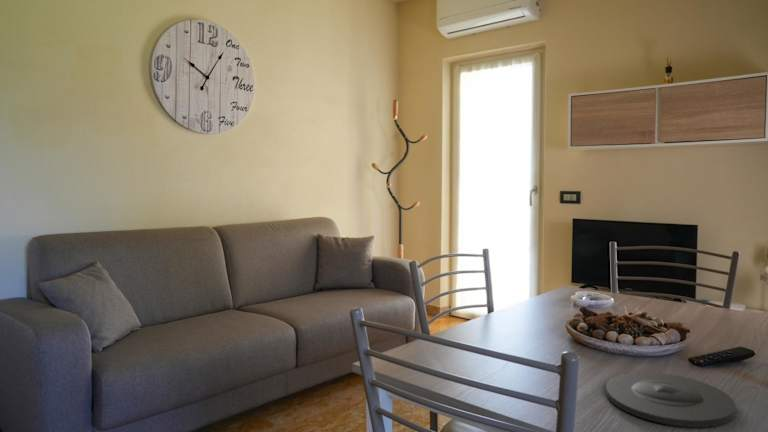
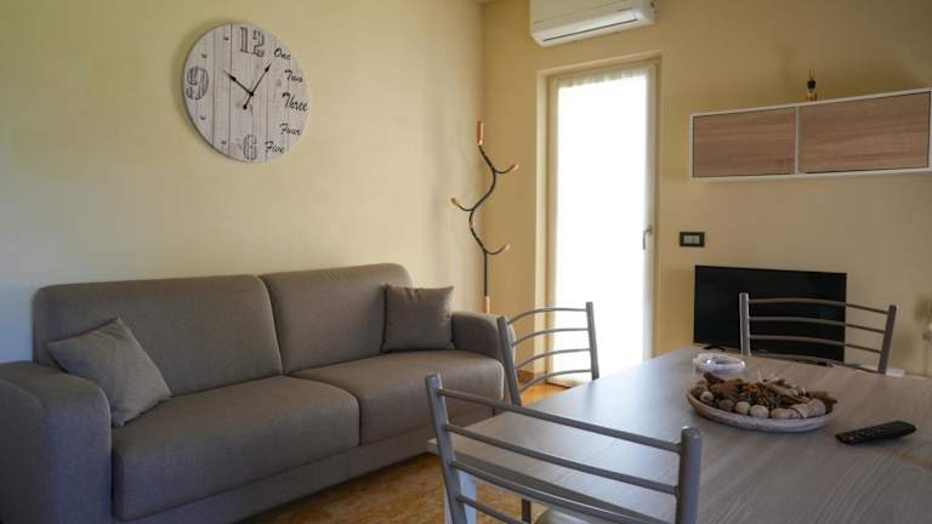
- plate (667, 392)
